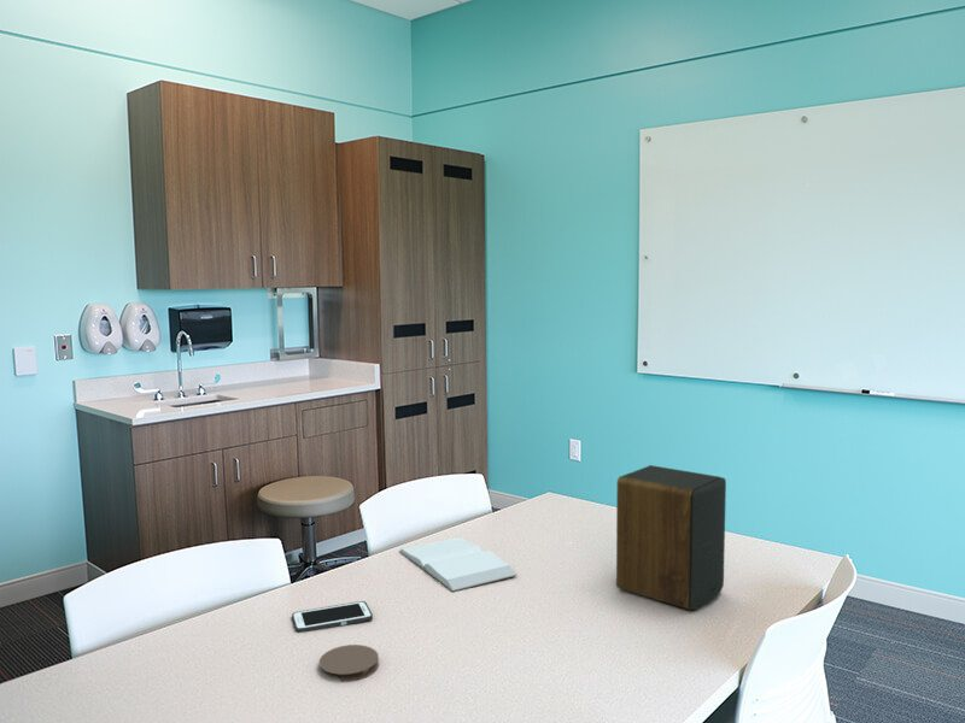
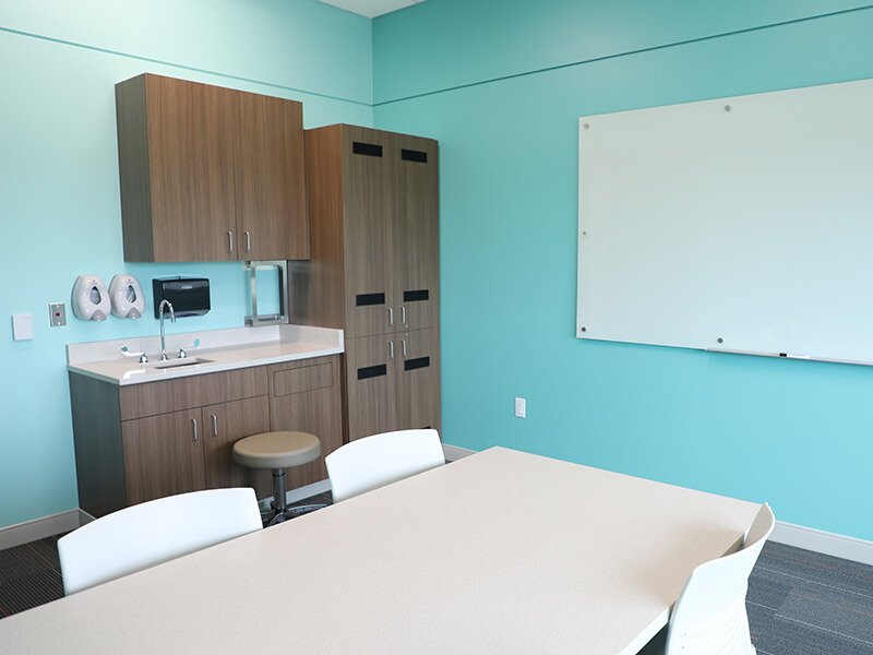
- speaker (669, 534)
- coaster (349, 662)
- cell phone (332, 616)
- book (455, 558)
